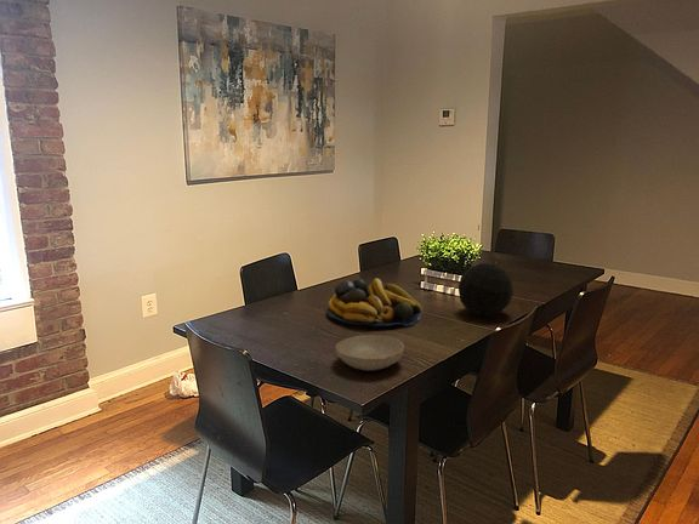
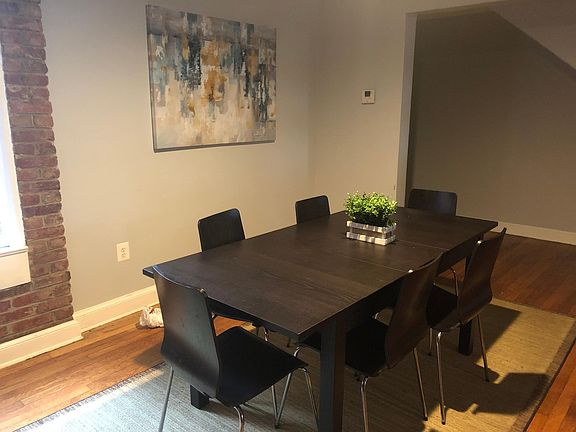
- fruit bowl (373, 297)
- bowl (369, 354)
- decorative orb (484, 289)
